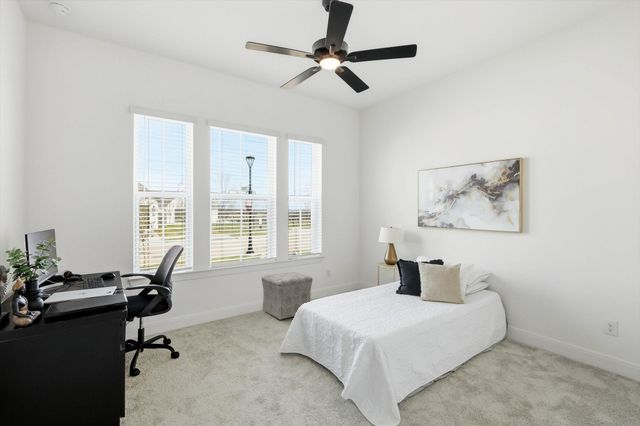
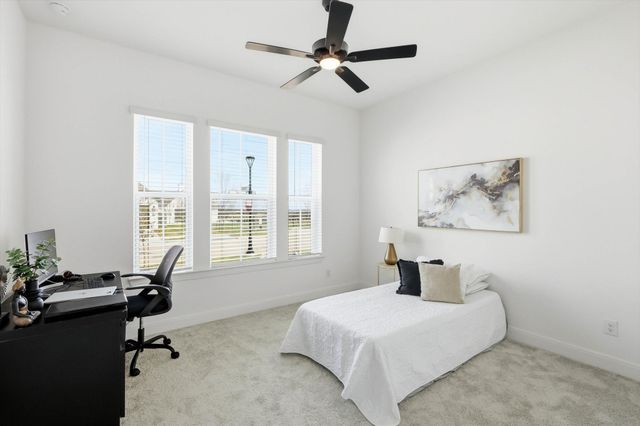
- ottoman (286, 293)
